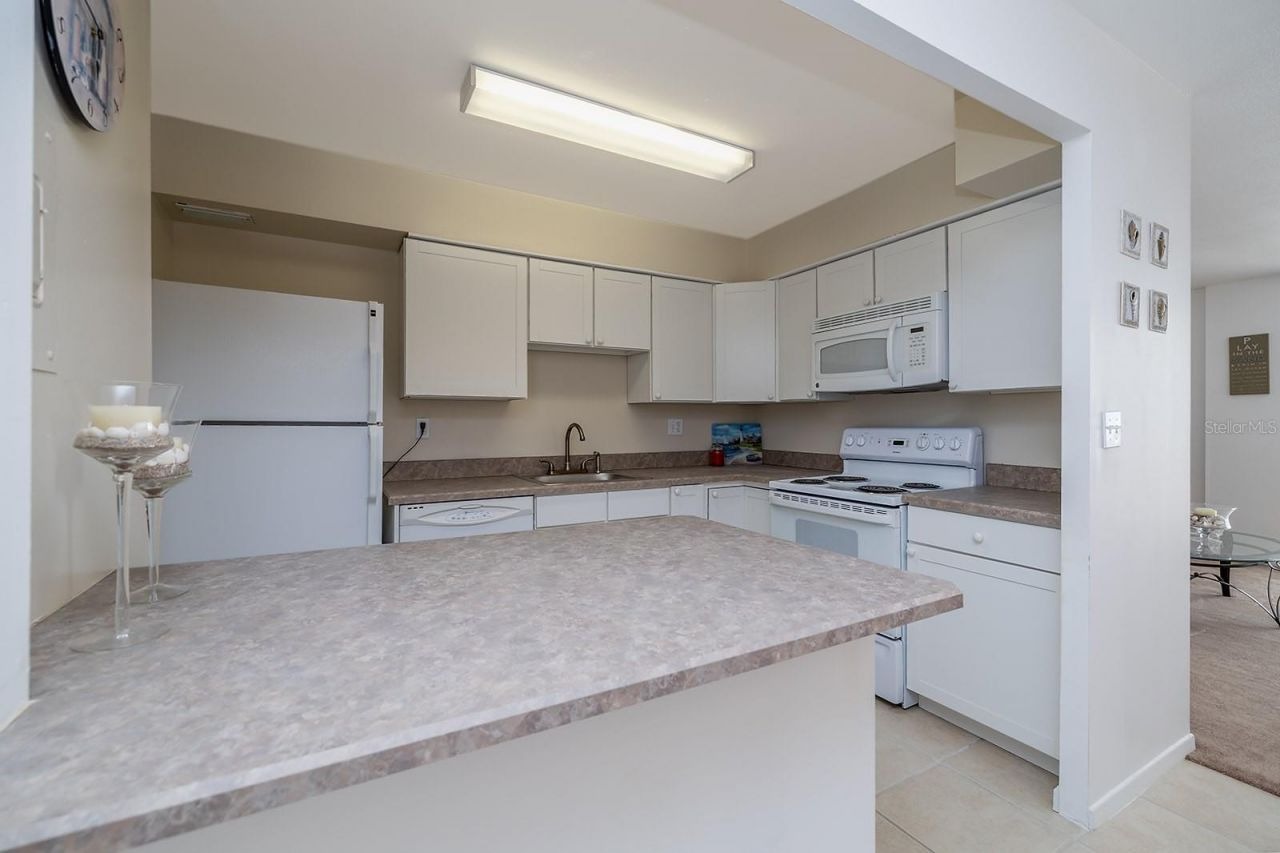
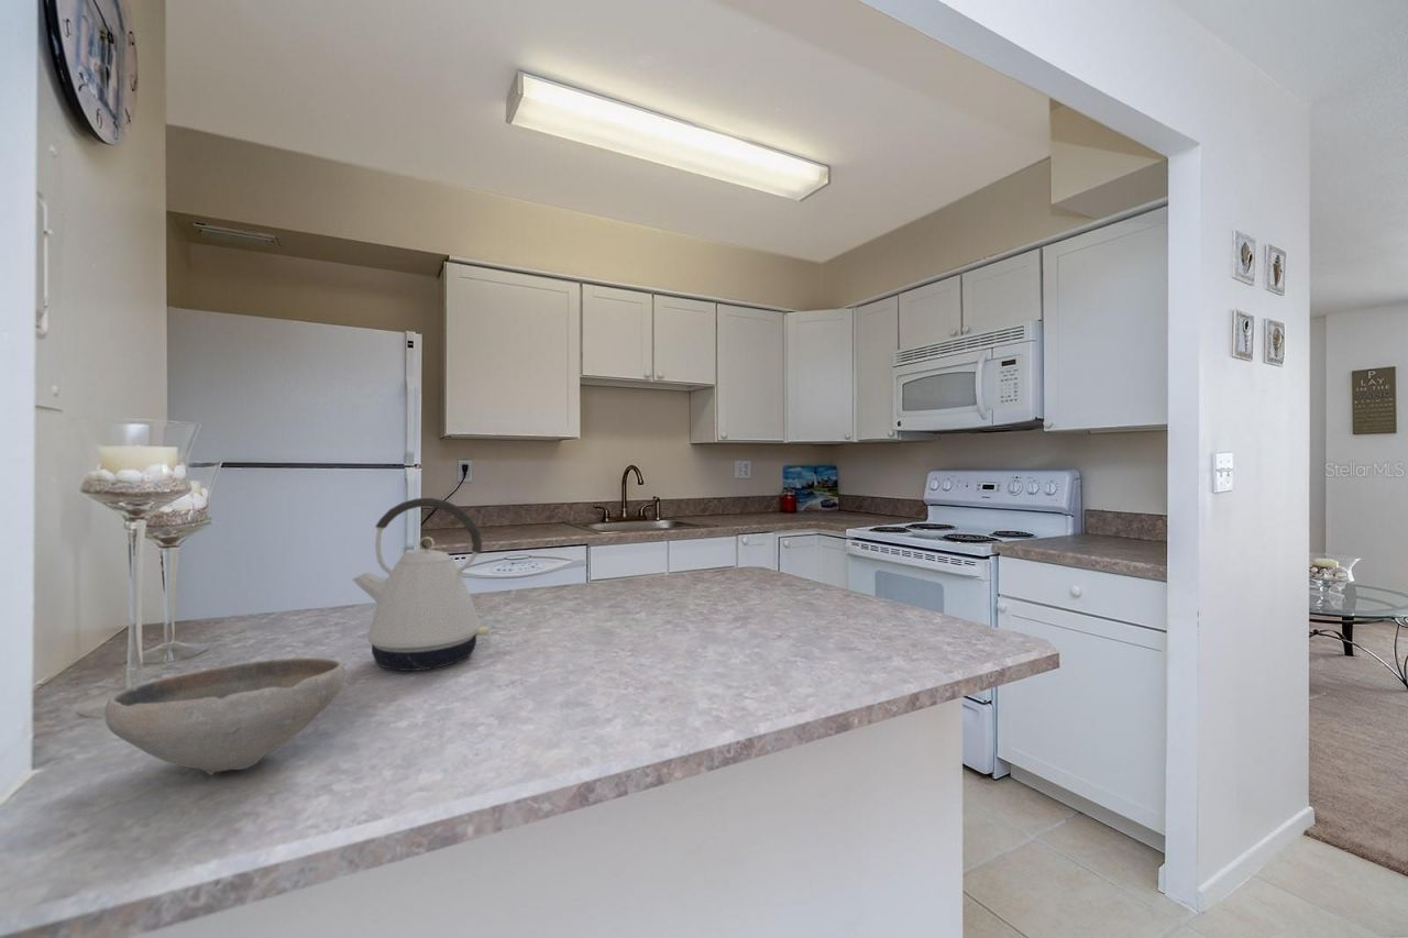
+ kettle (421, 578)
+ bowl (235, 717)
